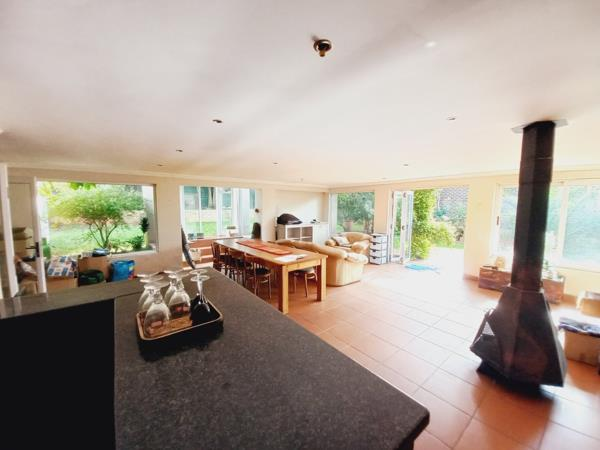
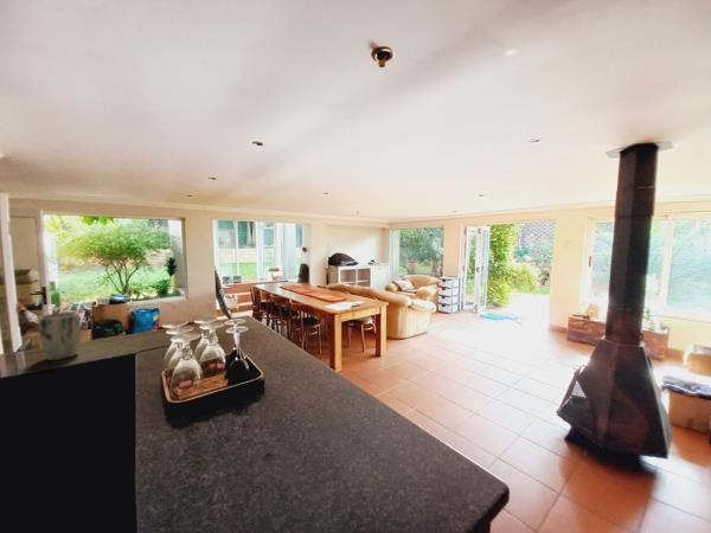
+ plant pot (60, 335)
